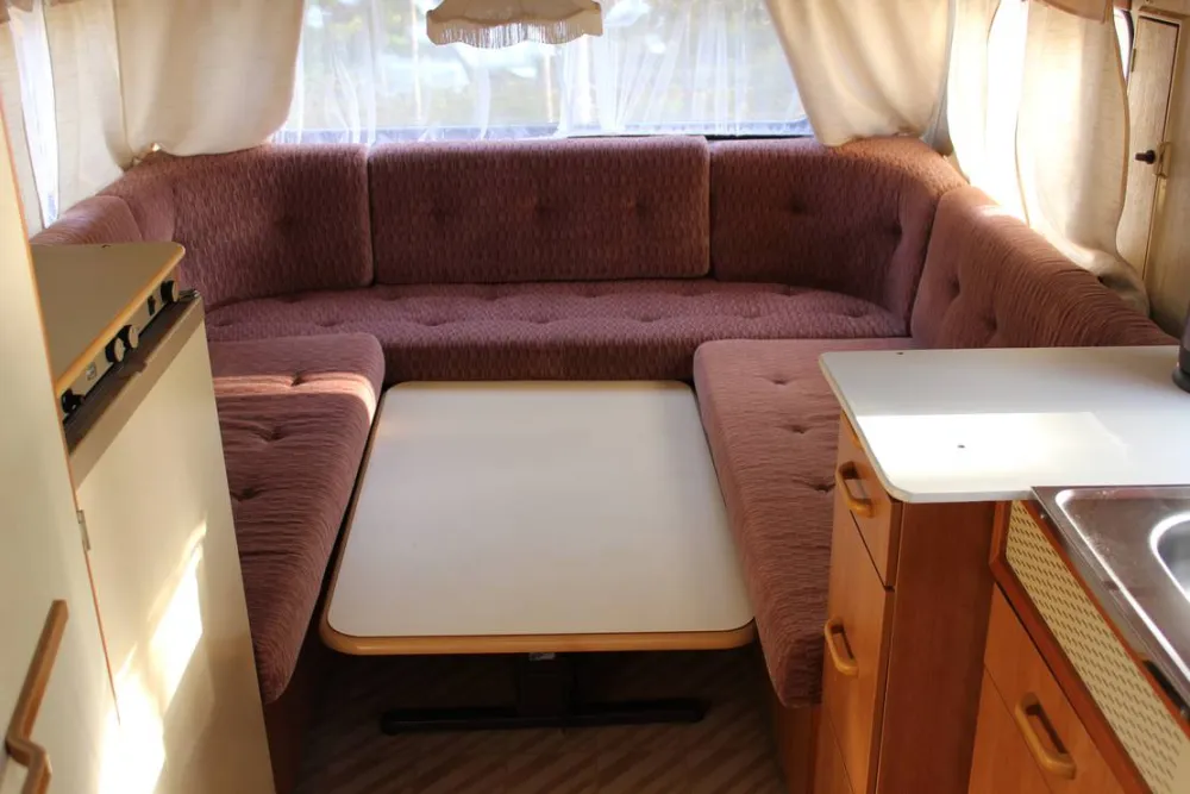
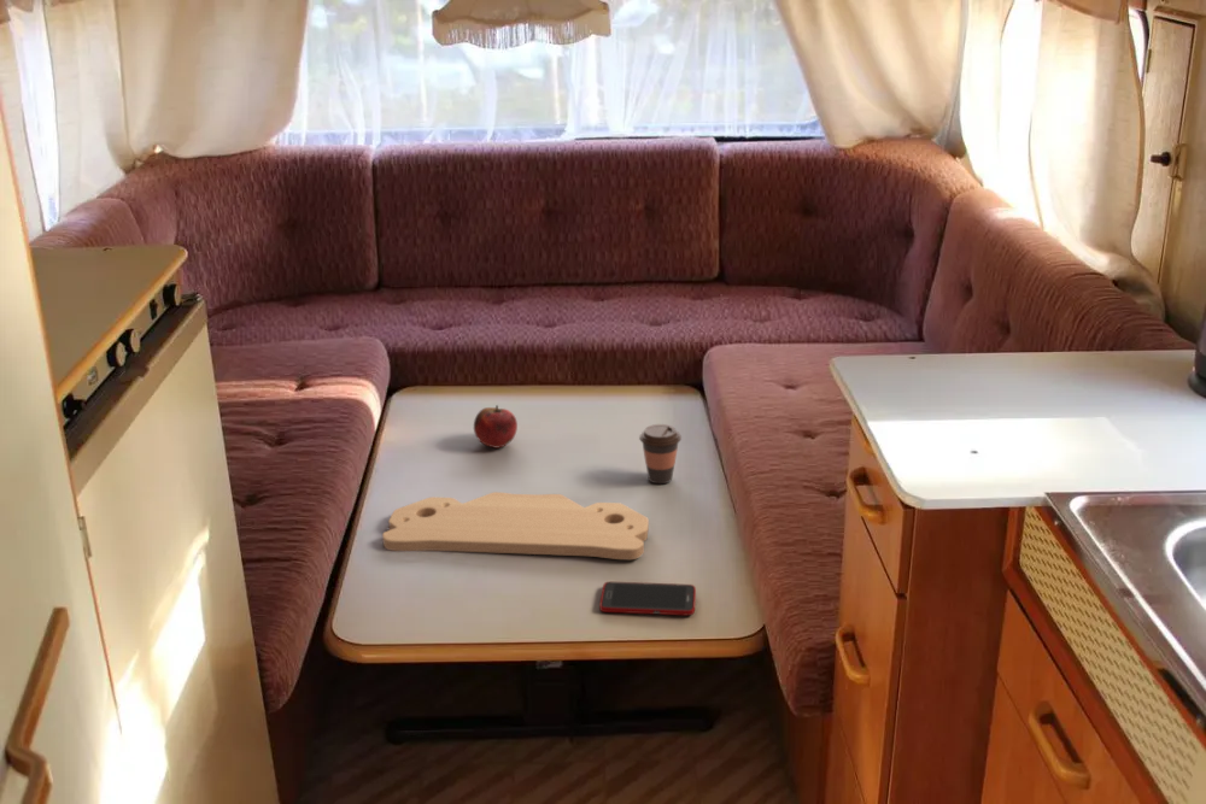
+ fruit (494, 426)
+ cutting board (519, 522)
+ cell phone (648, 598)
+ coffee cup (660, 454)
